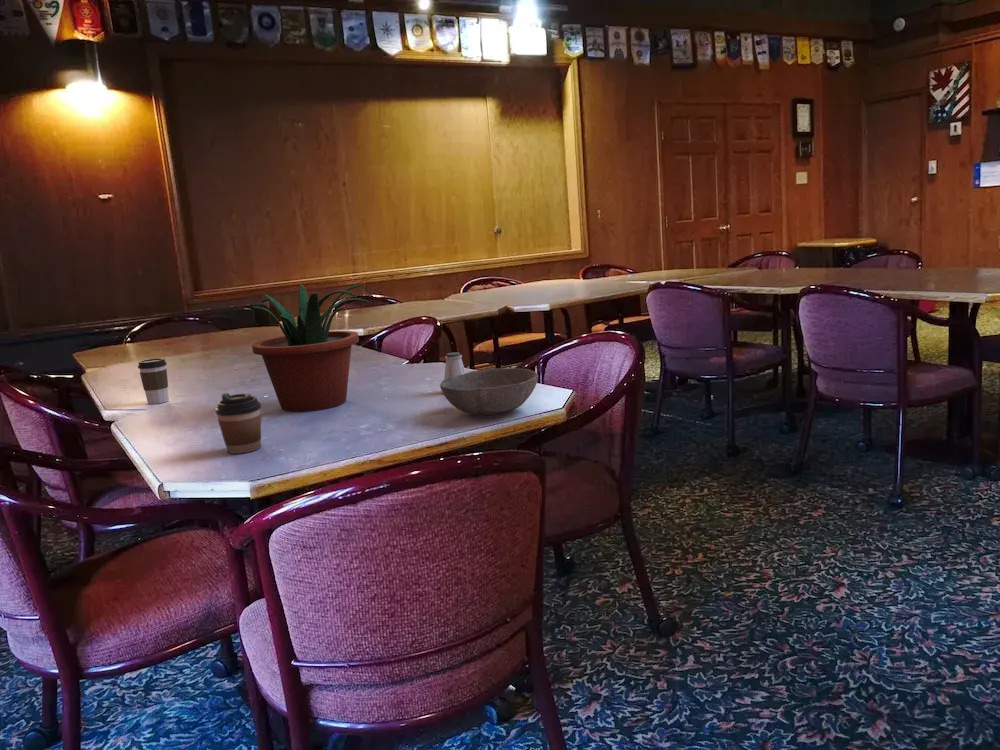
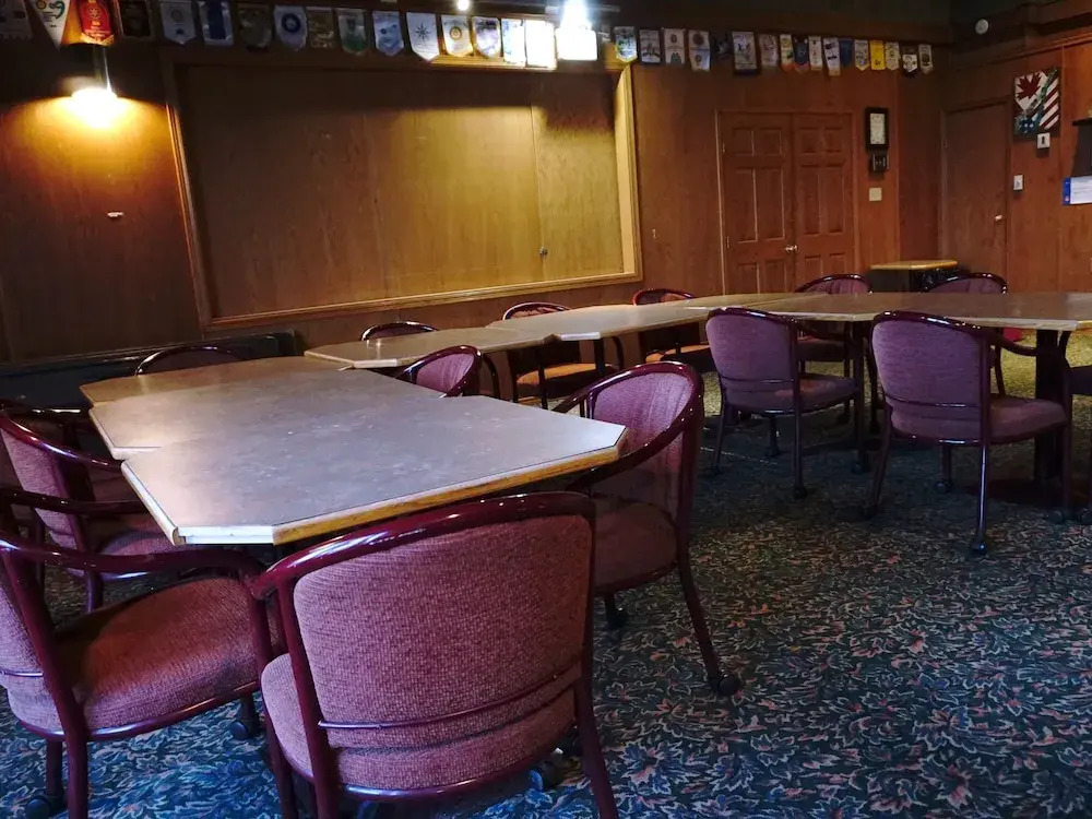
- coffee cup (240, 421)
- saltshaker (454, 372)
- potted plant (316, 345)
- bowl (490, 394)
- coffee cup (155, 381)
